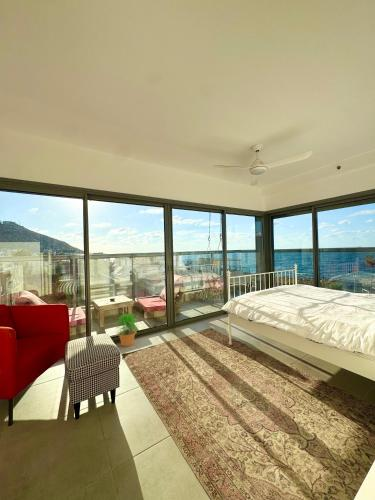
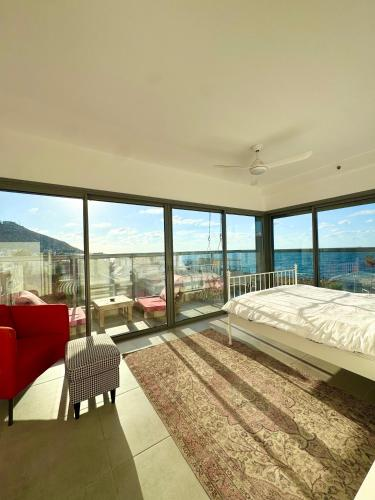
- potted plant (126, 328)
